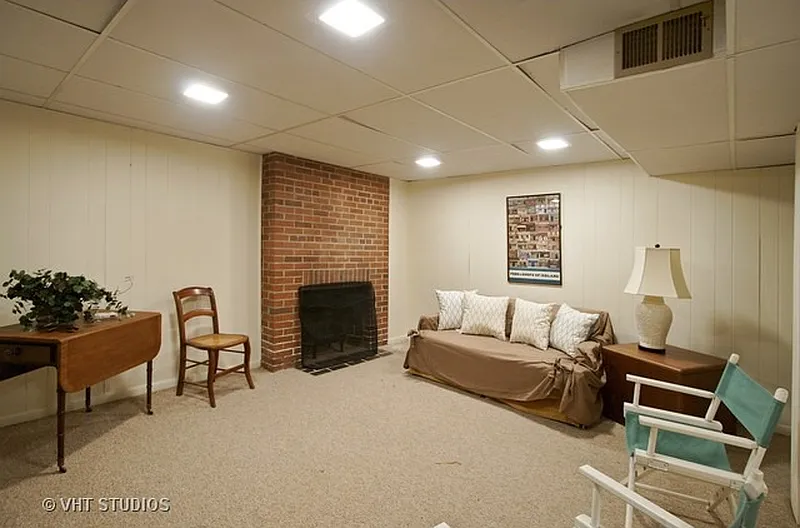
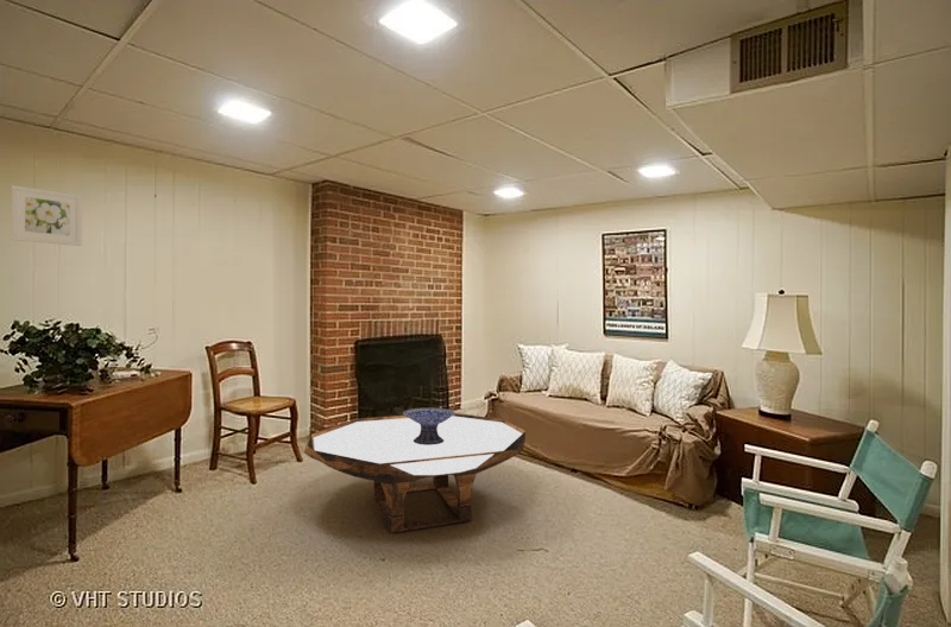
+ coffee table (420, 469)
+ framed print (48, 216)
+ decorative bowl (429, 425)
